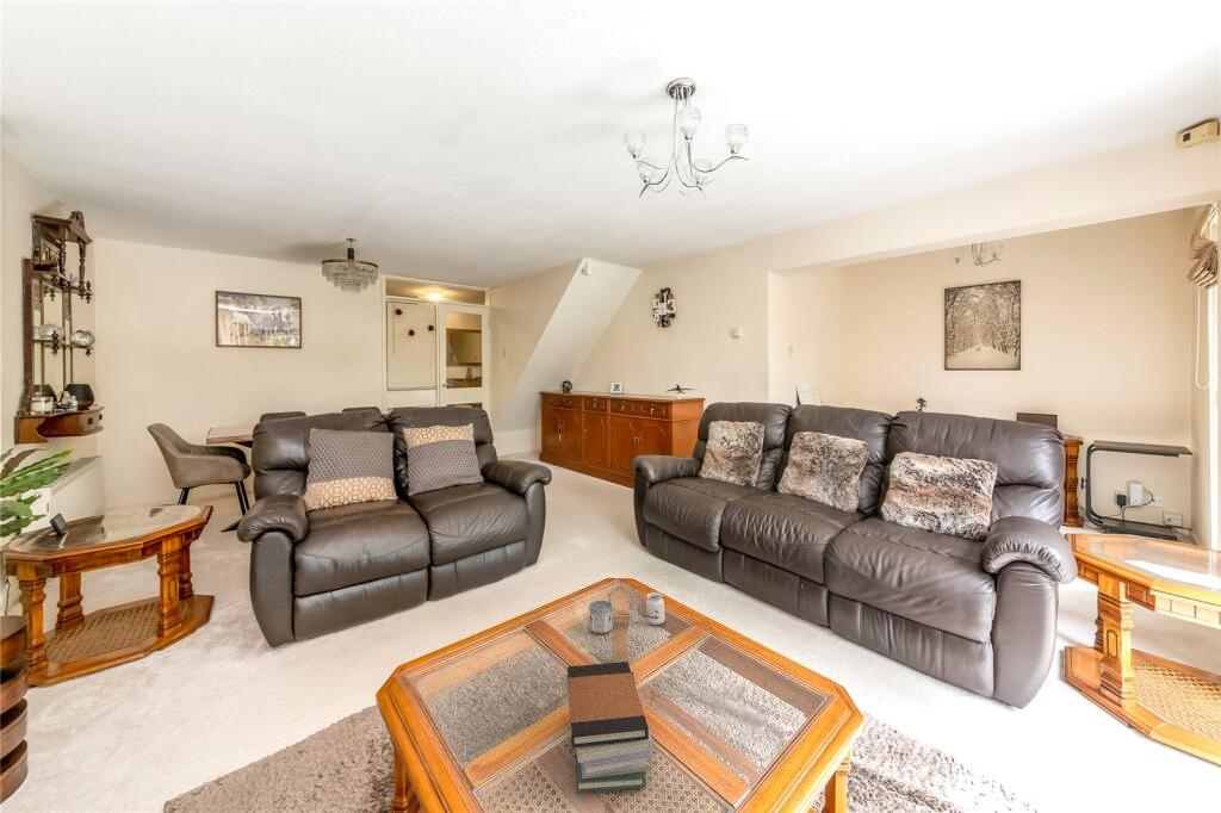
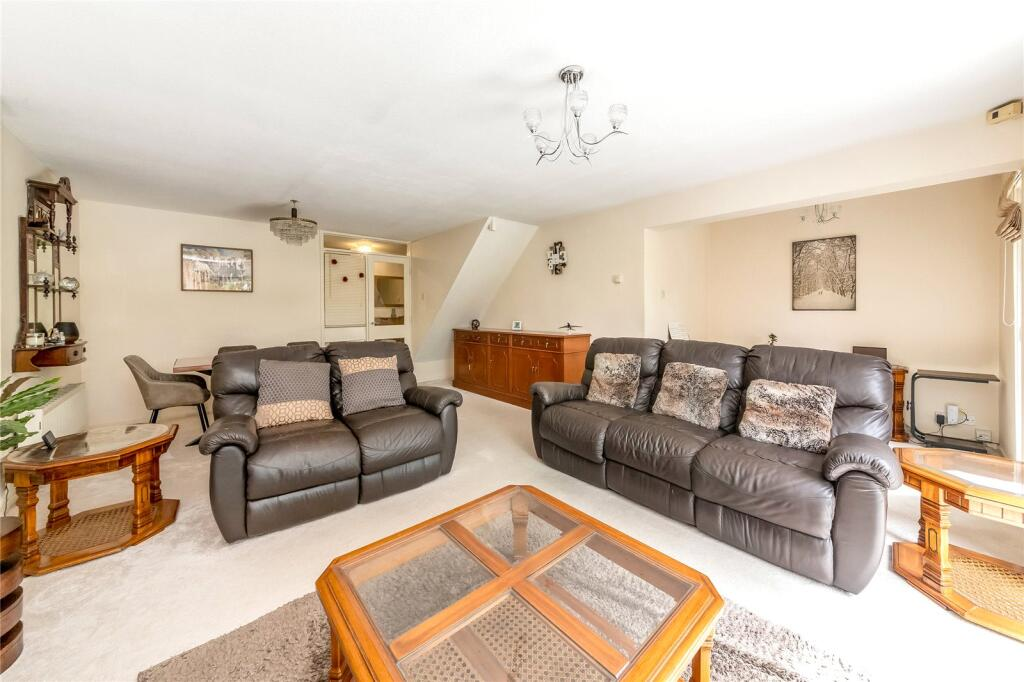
- candle (649, 609)
- book stack (606, 721)
- mug (601, 614)
